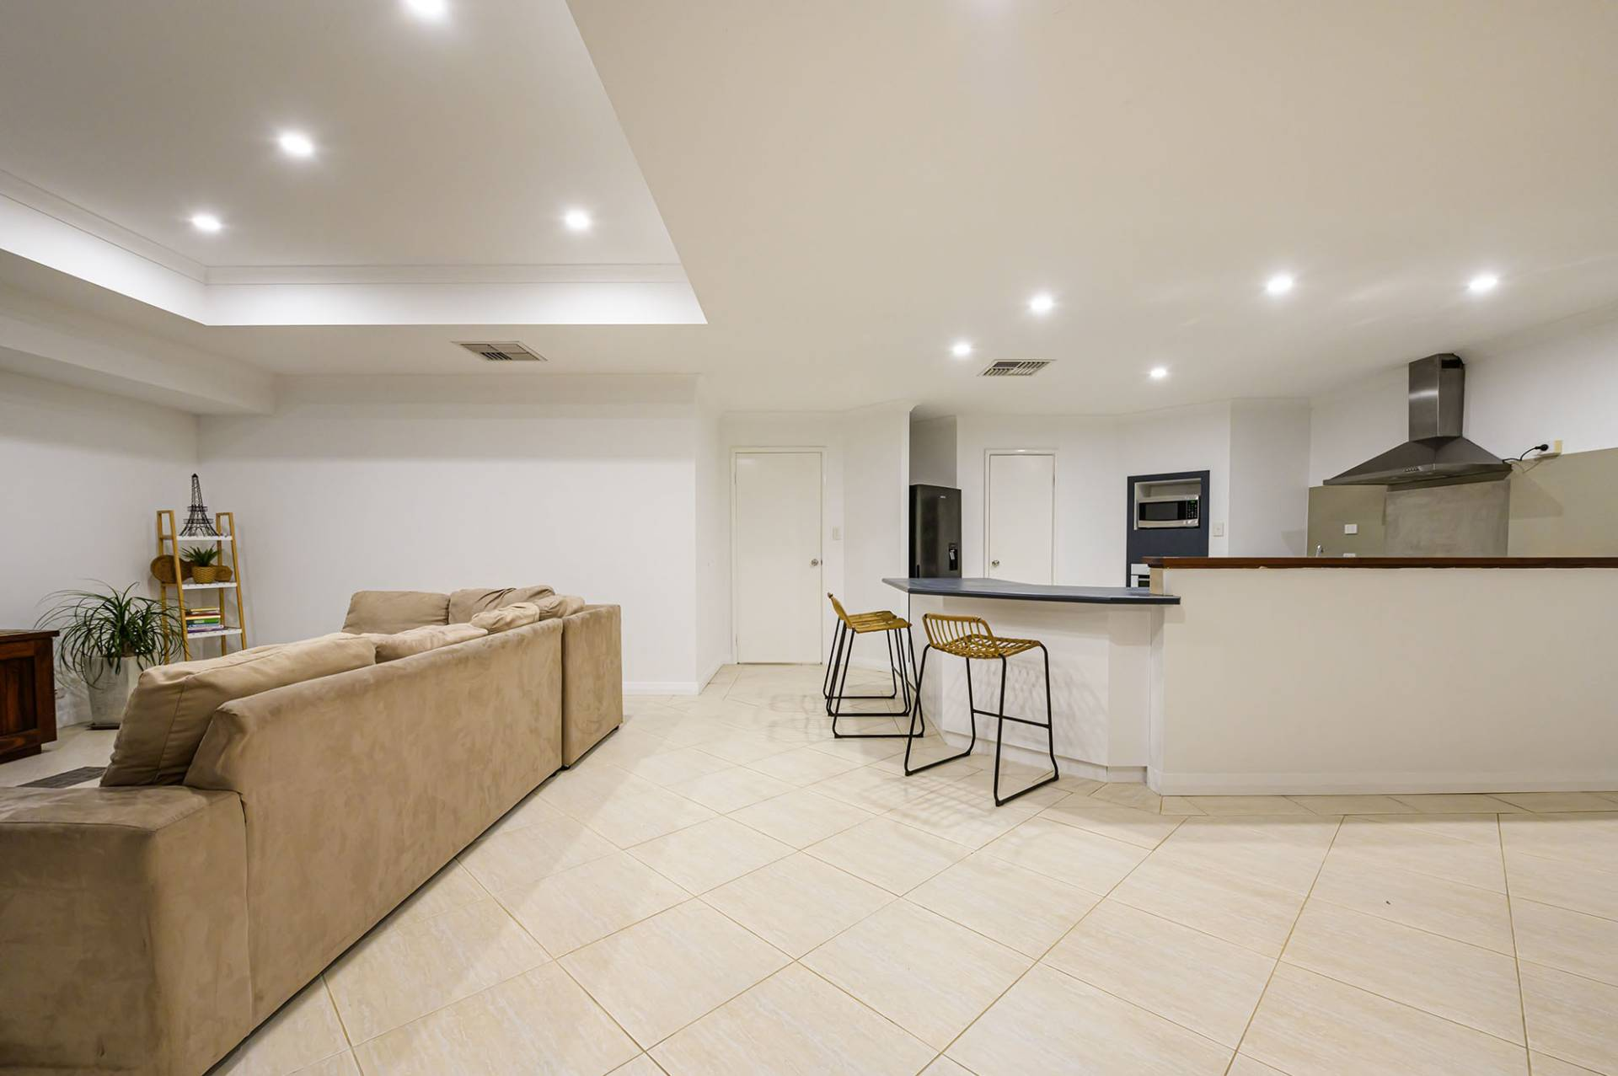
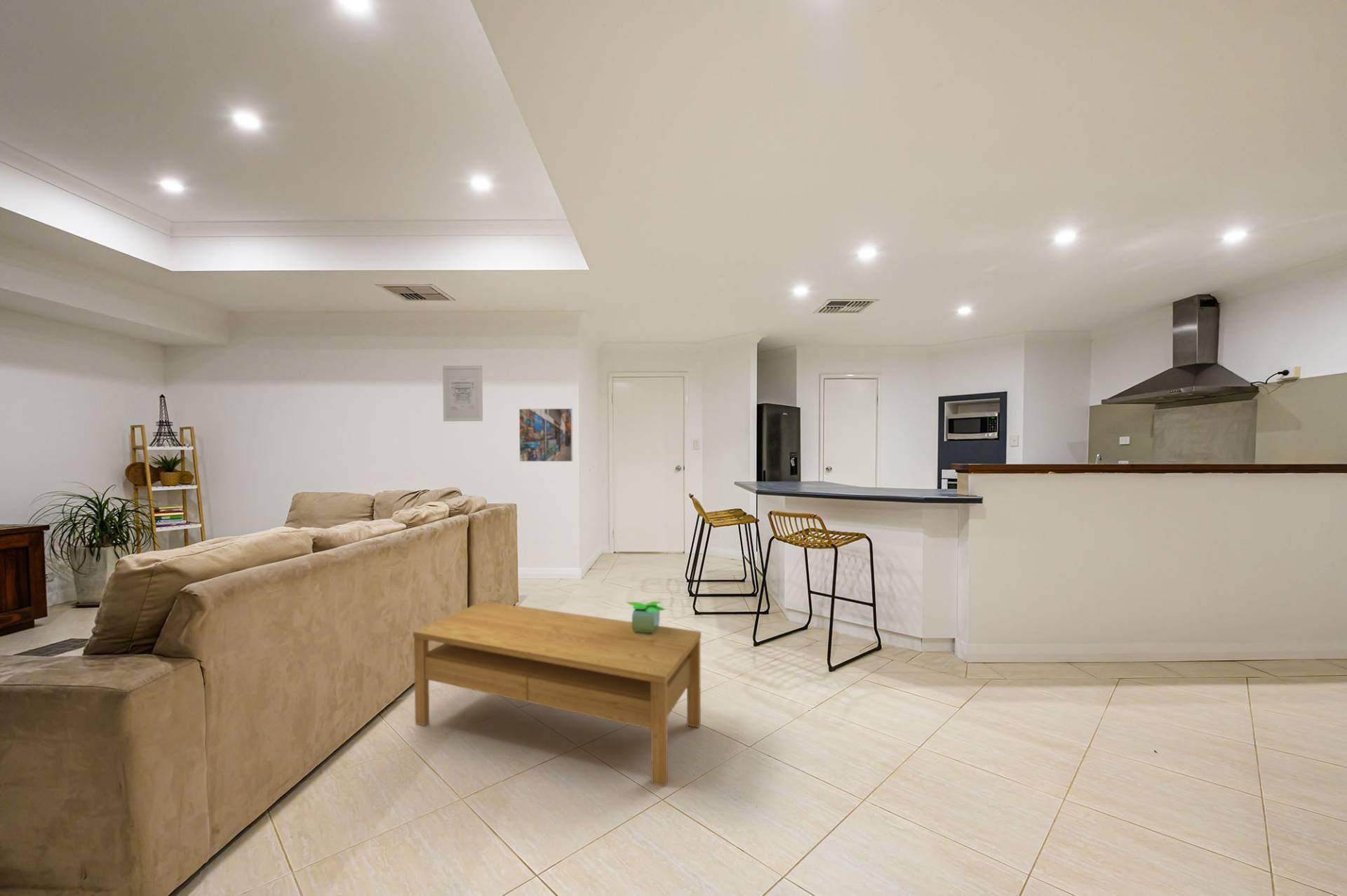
+ coffee table (556, 678)
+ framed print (546, 435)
+ potted plant (645, 615)
+ wall art (462, 393)
